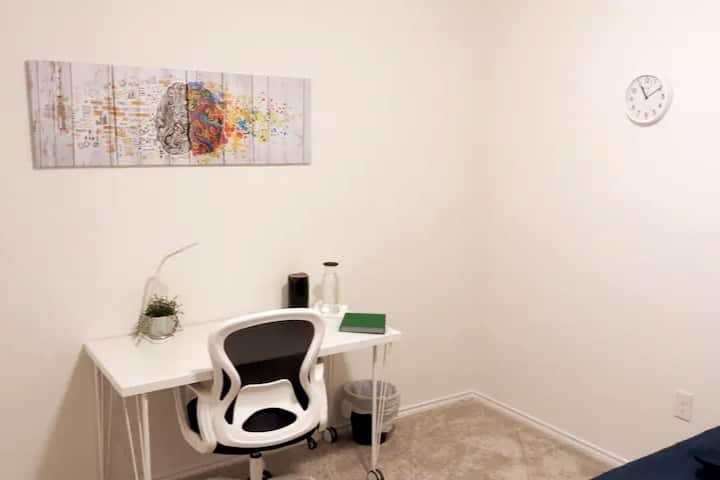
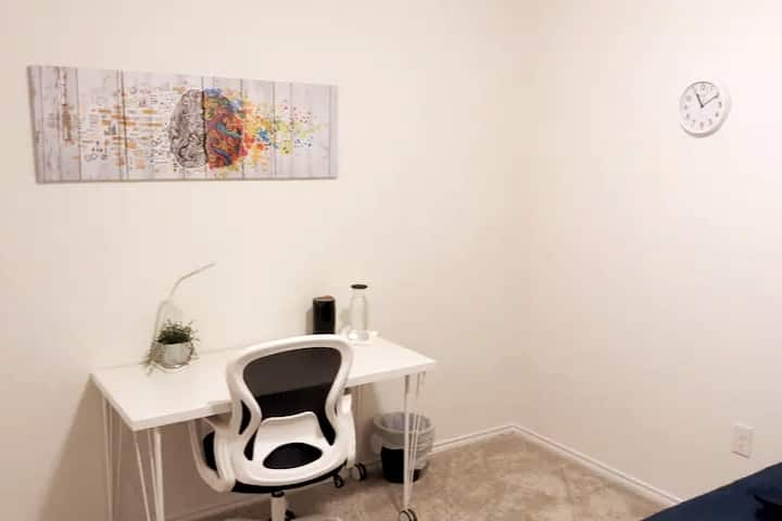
- hardcover book (363, 322)
